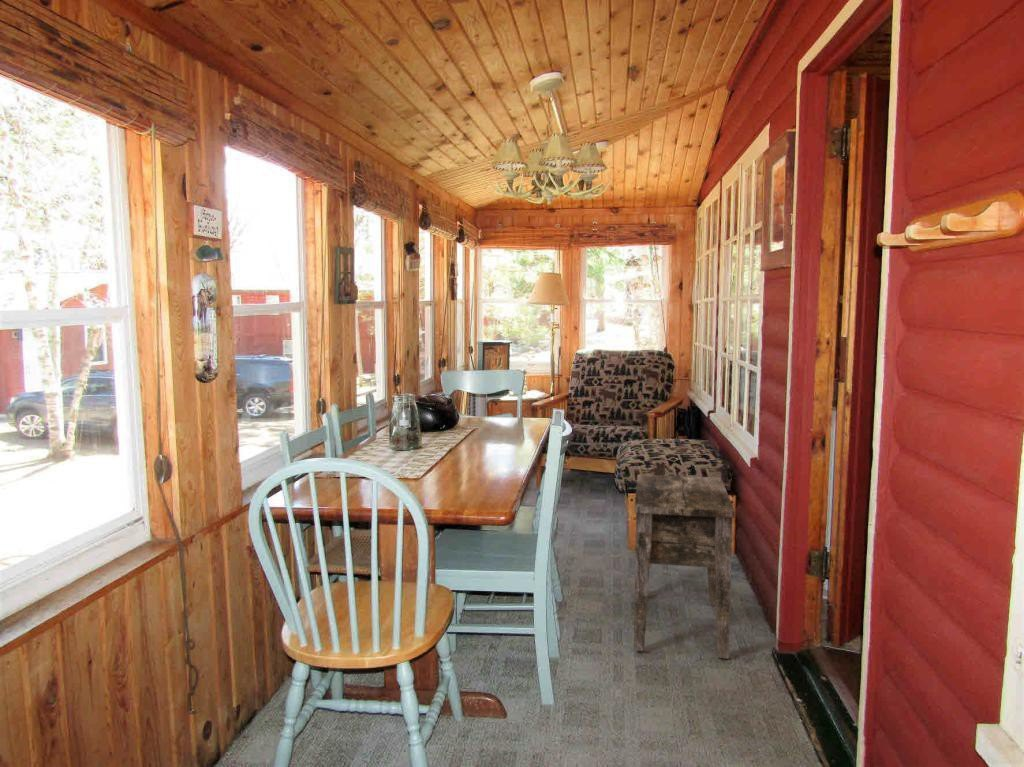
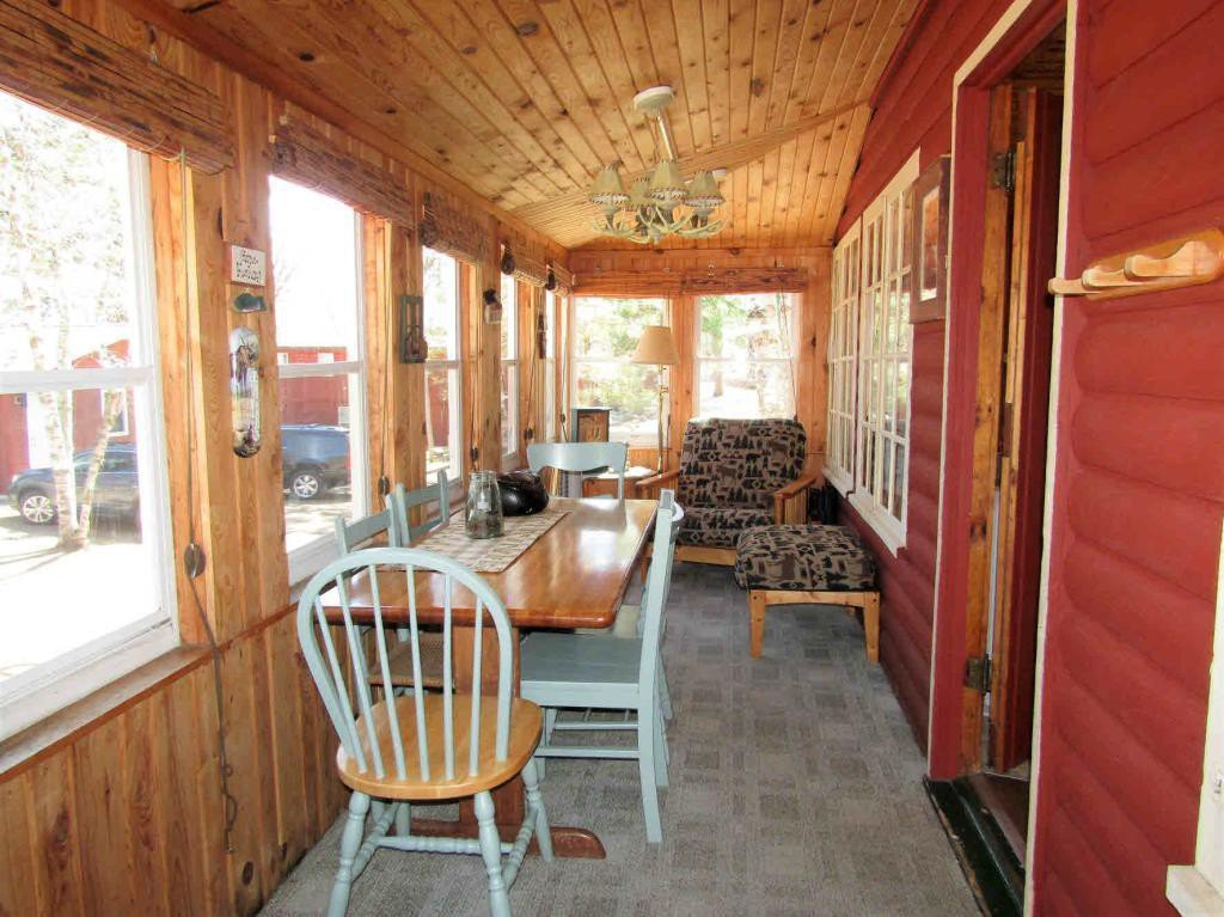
- side table (679, 559)
